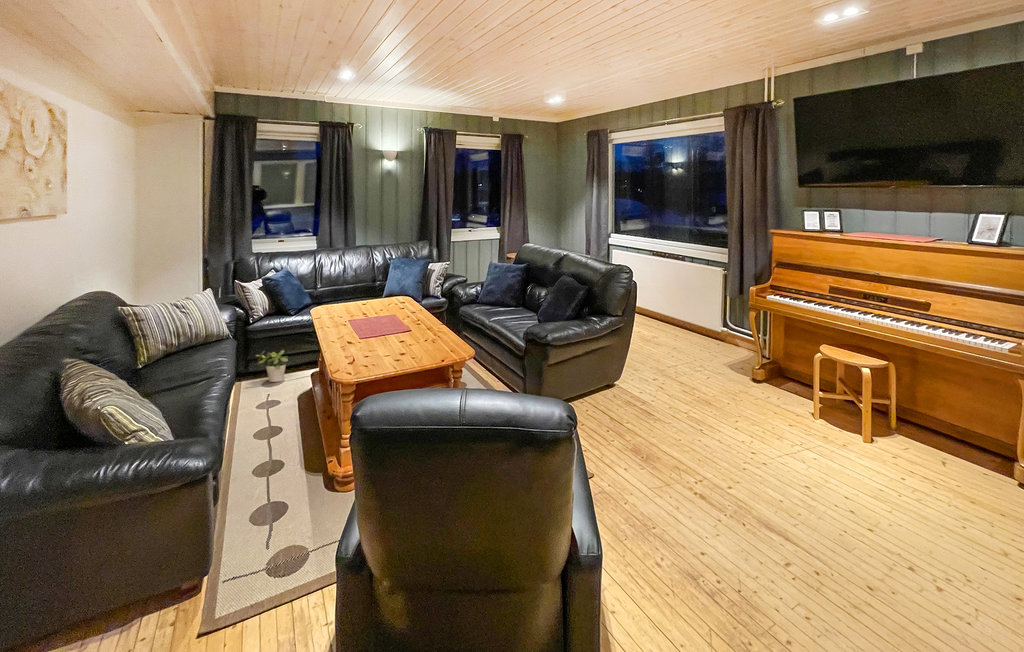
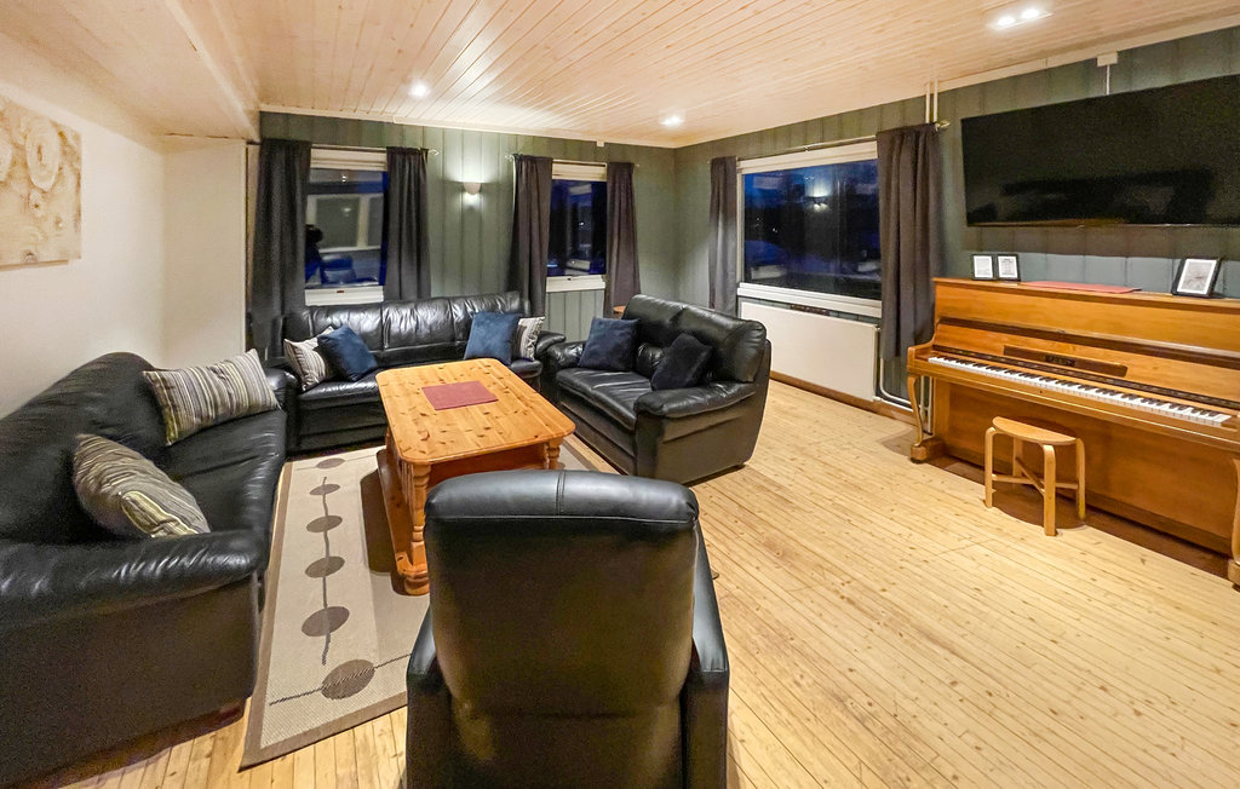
- potted plant (272, 365)
